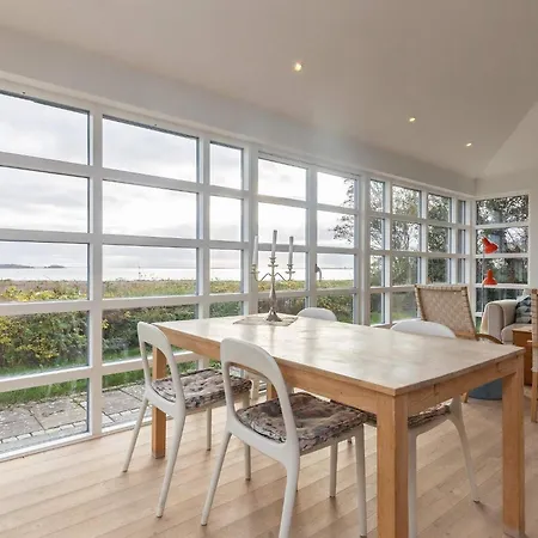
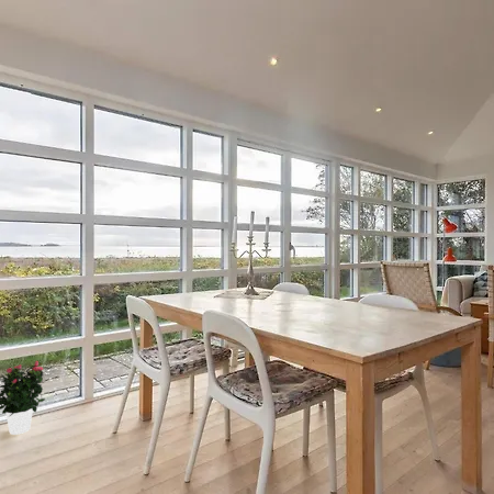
+ potted flower (21, 396)
